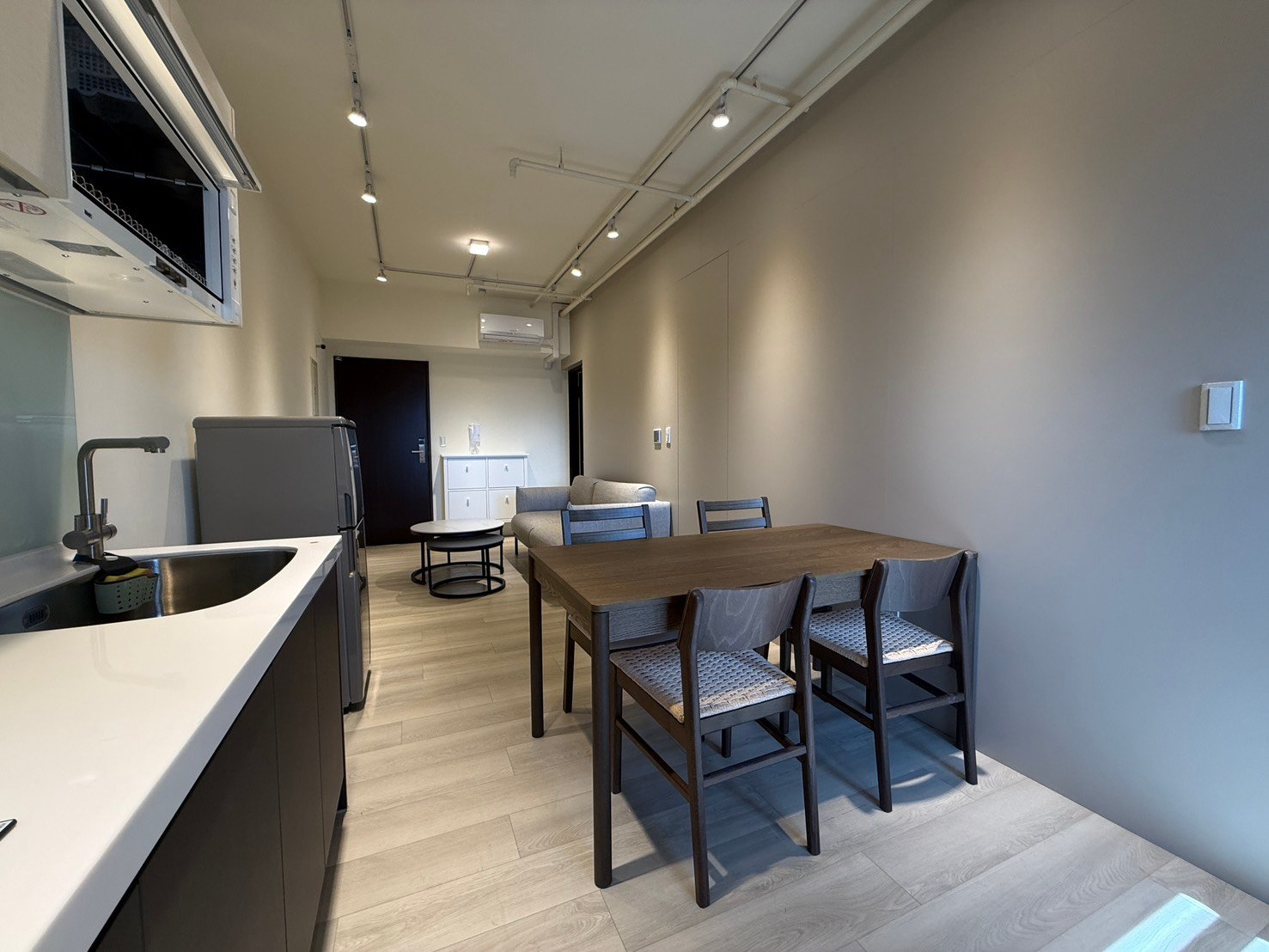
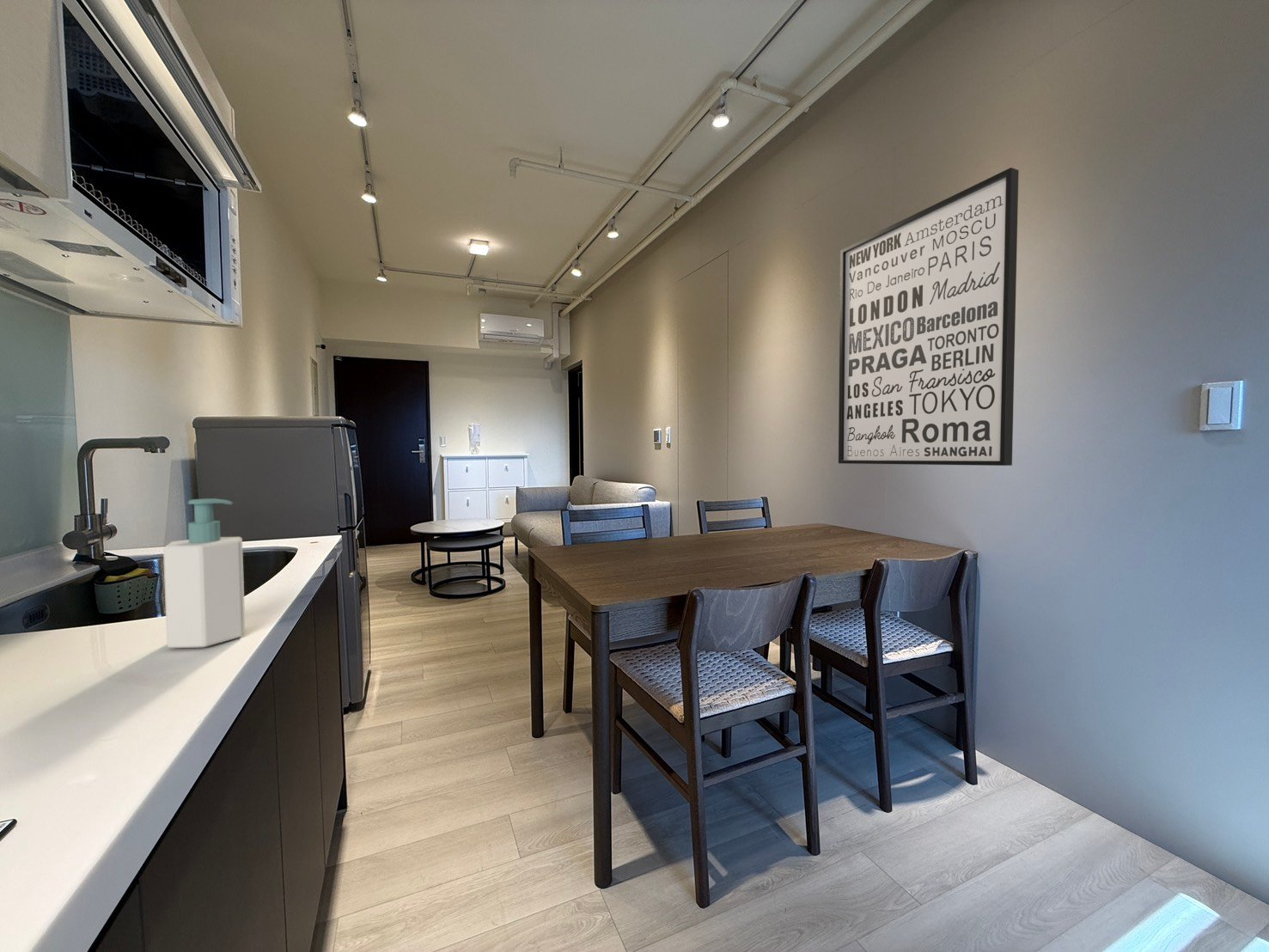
+ soap bottle (205, 569)
+ wall art (912, 341)
